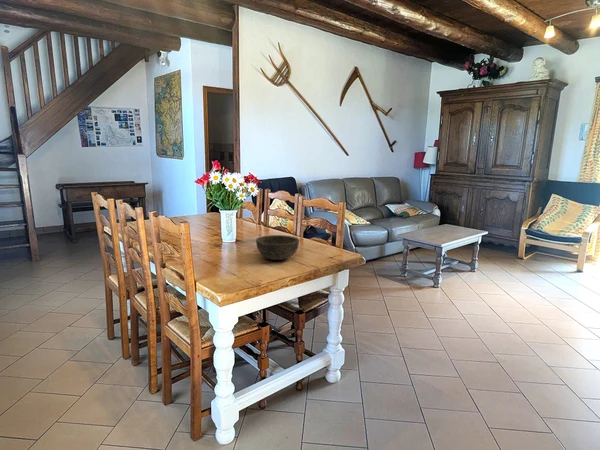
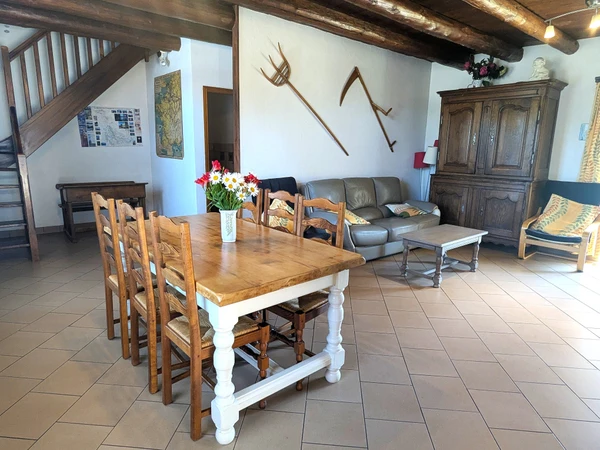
- bowl (277, 249)
